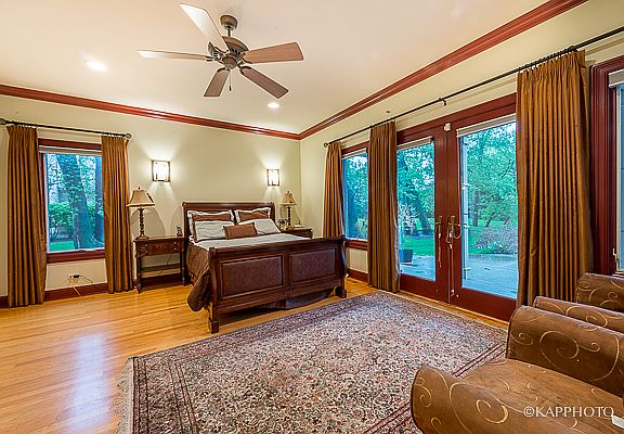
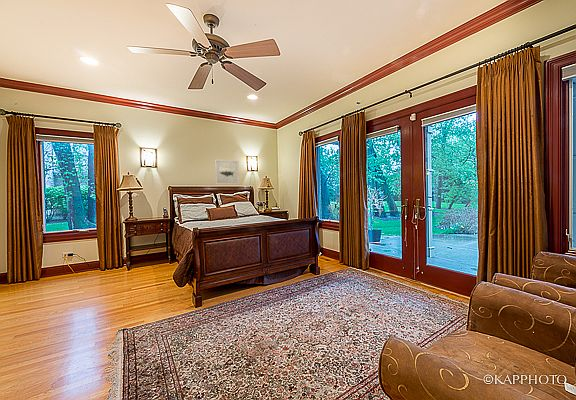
+ wall art (227, 172)
